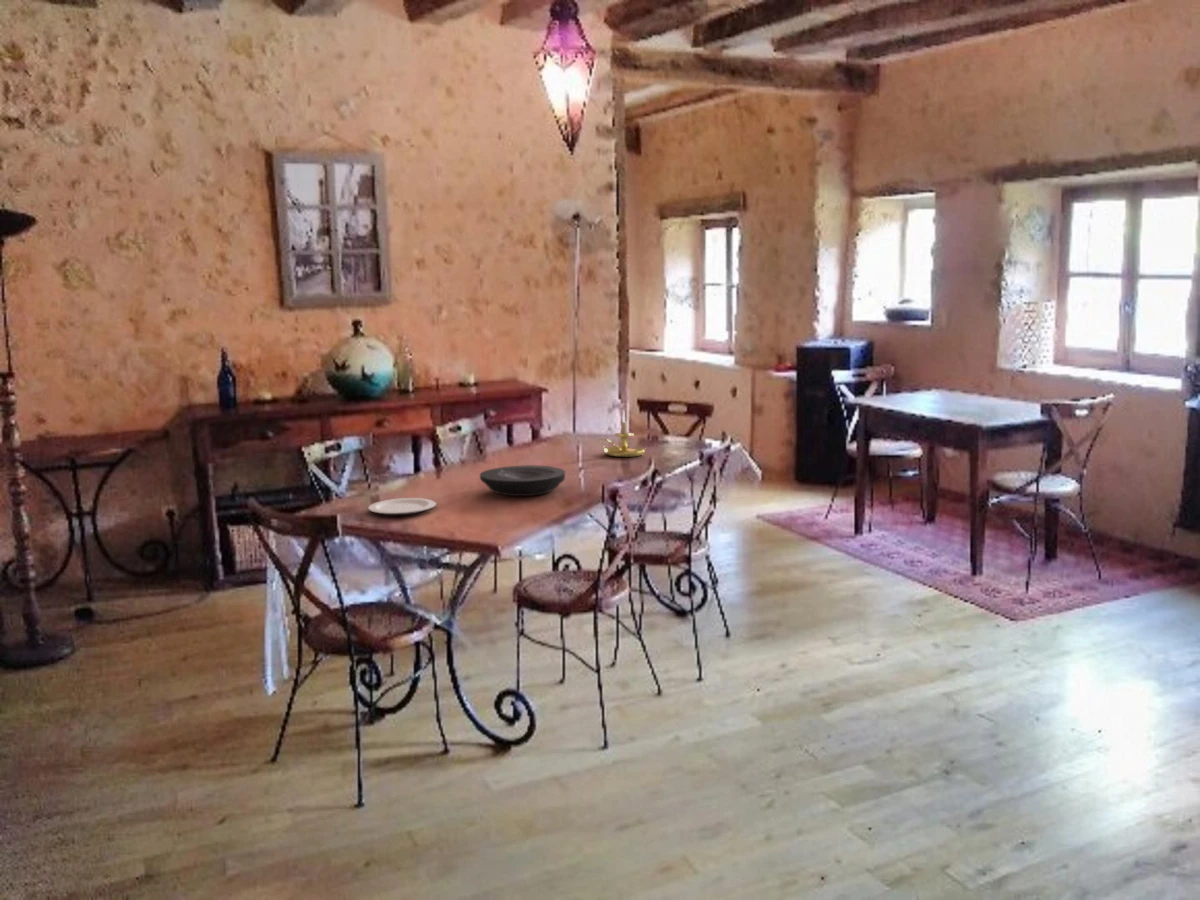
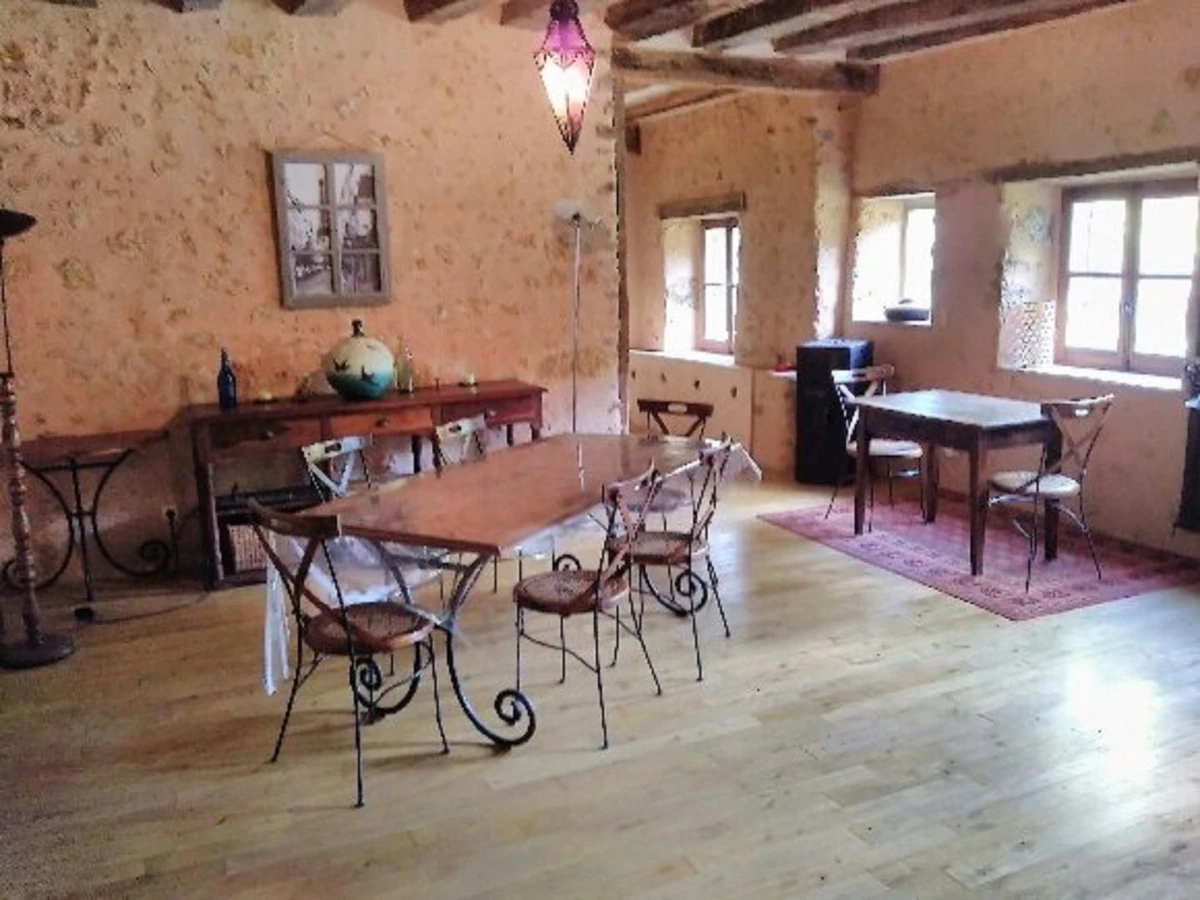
- plate (402, 507)
- candle holder (621, 432)
- plate (523, 482)
